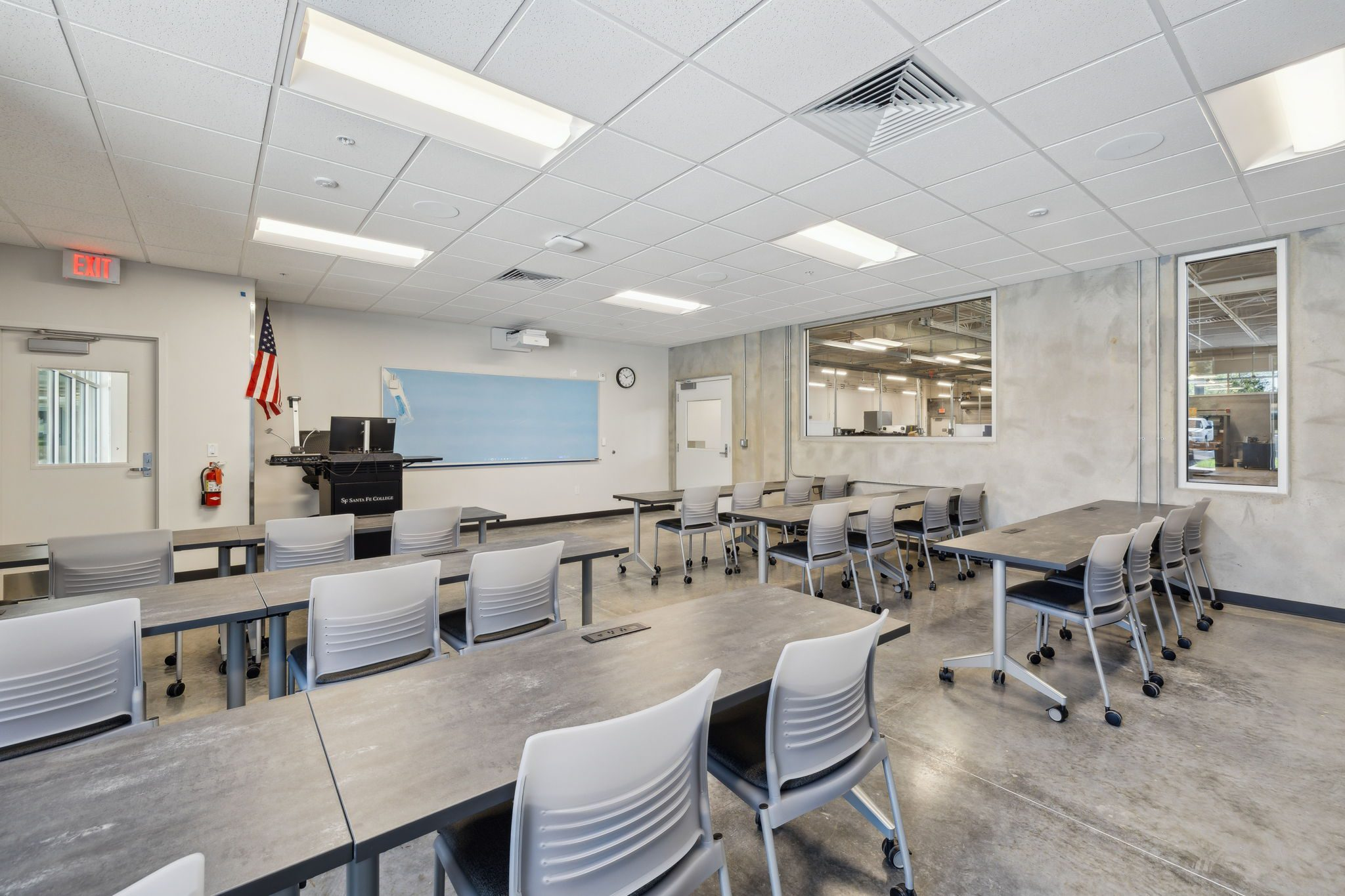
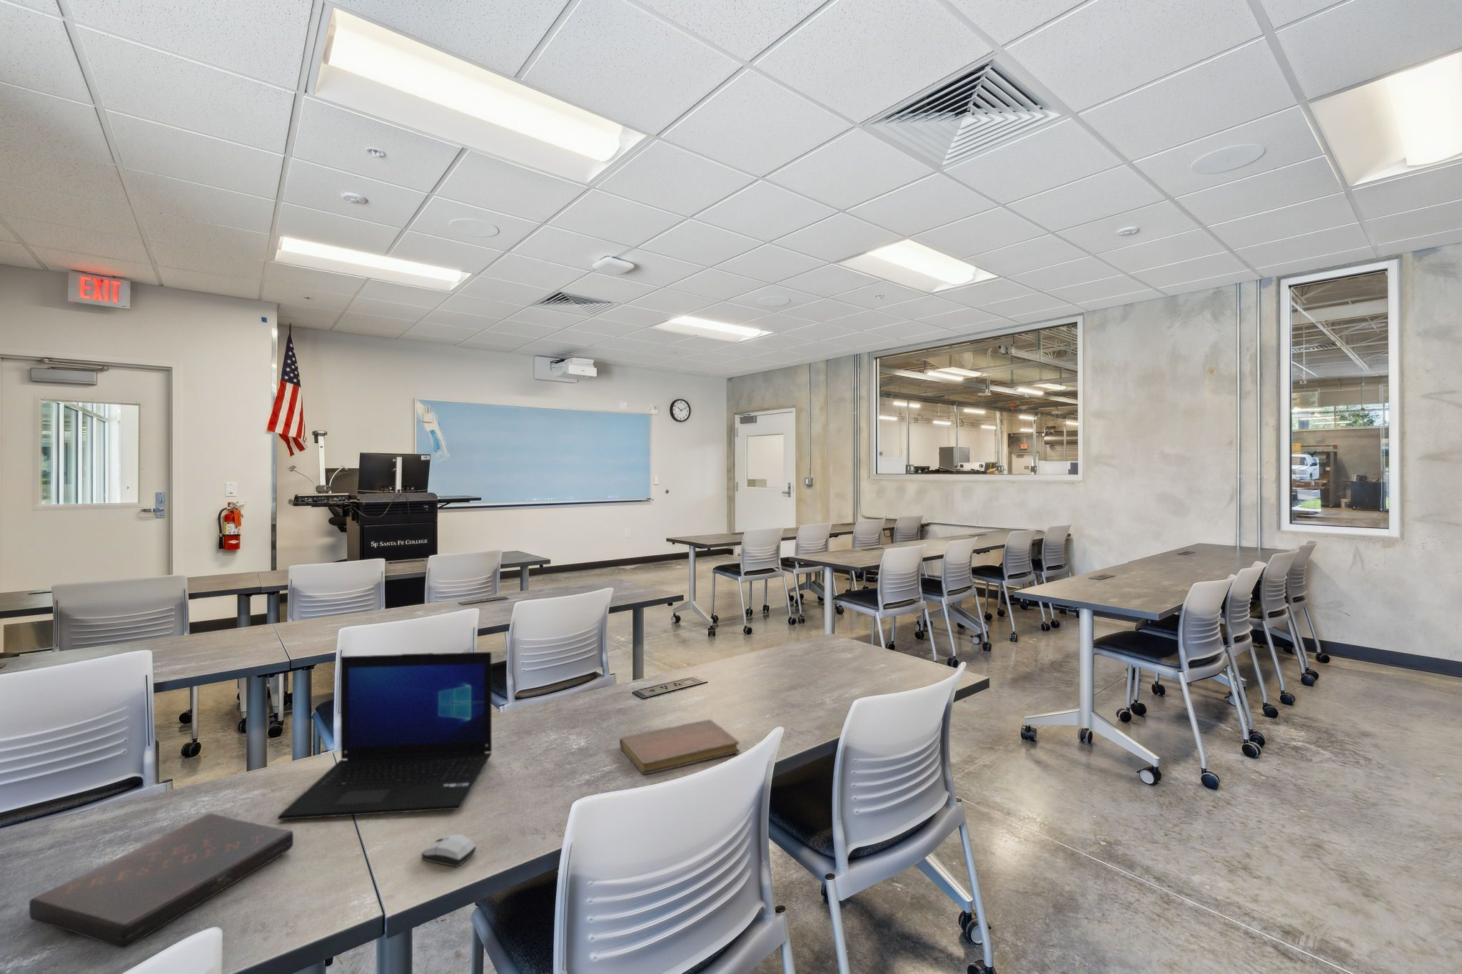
+ book (172, 871)
+ notebook (679, 744)
+ computer mouse (448, 847)
+ laptop (396, 727)
